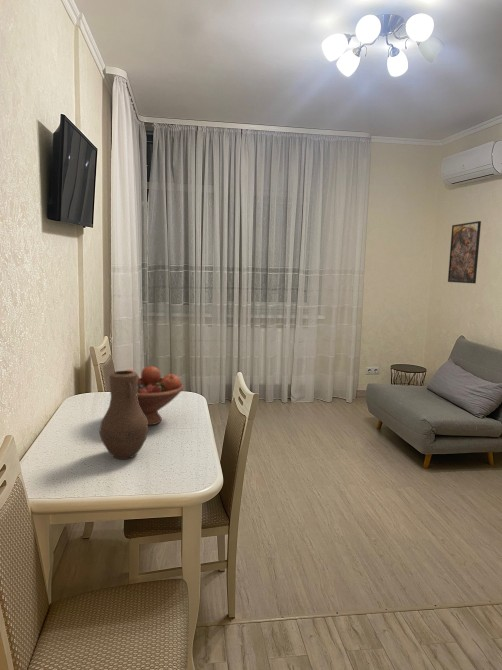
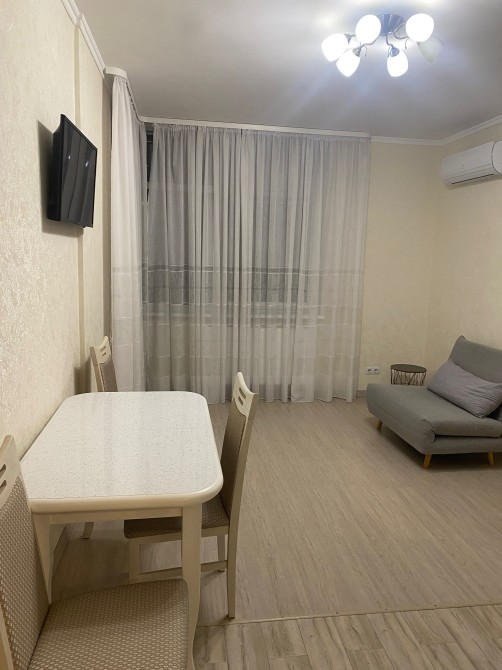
- fruit bowl (148, 396)
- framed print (463, 253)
- vase (123, 414)
